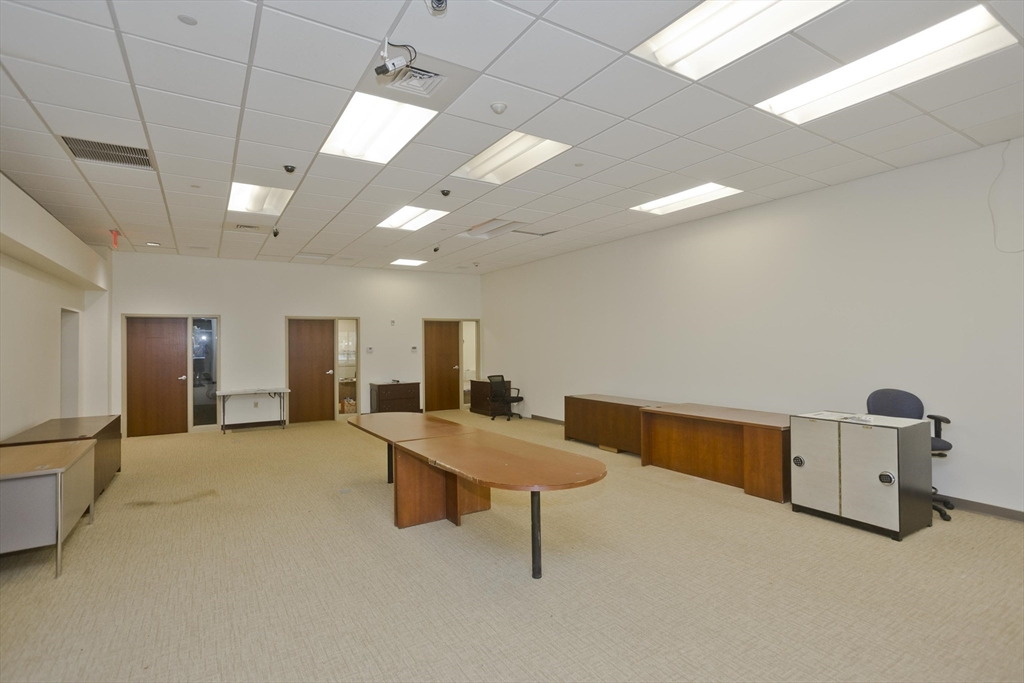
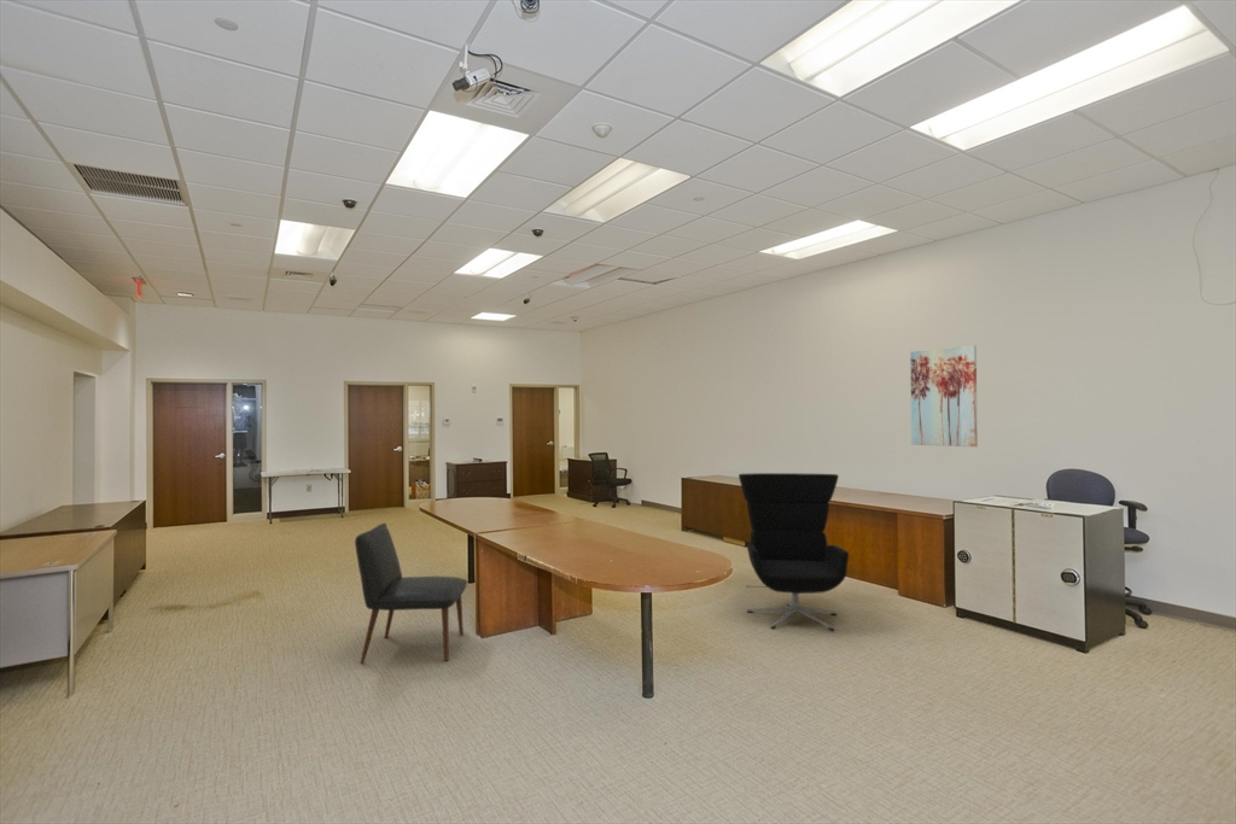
+ office chair (793, 547)
+ chair (414, 588)
+ wall art (941, 397)
